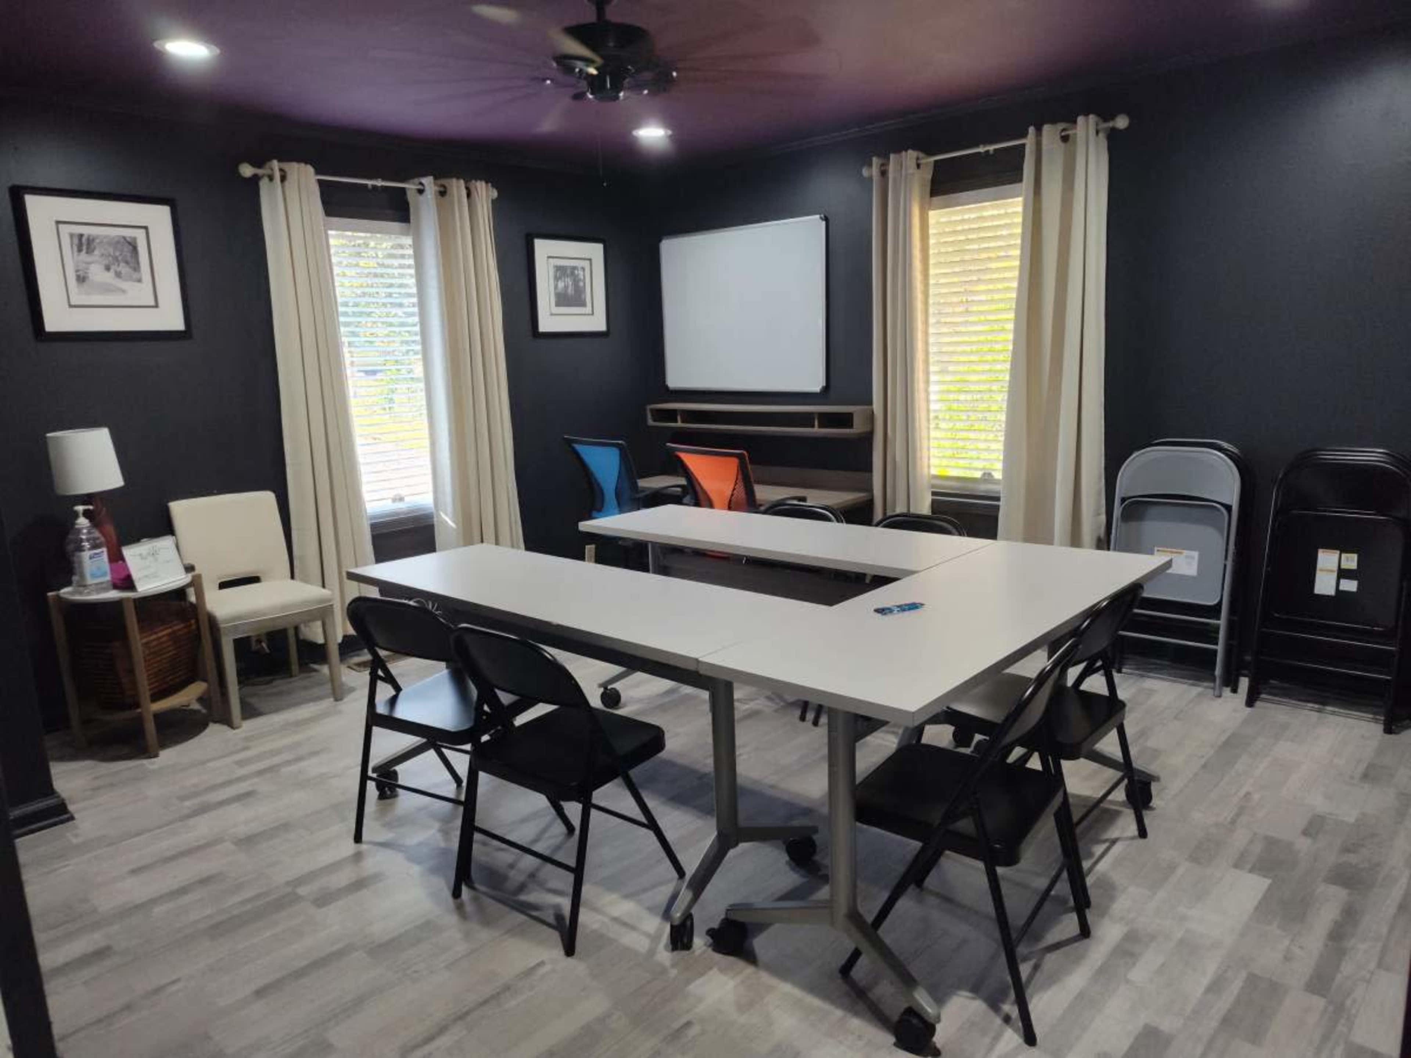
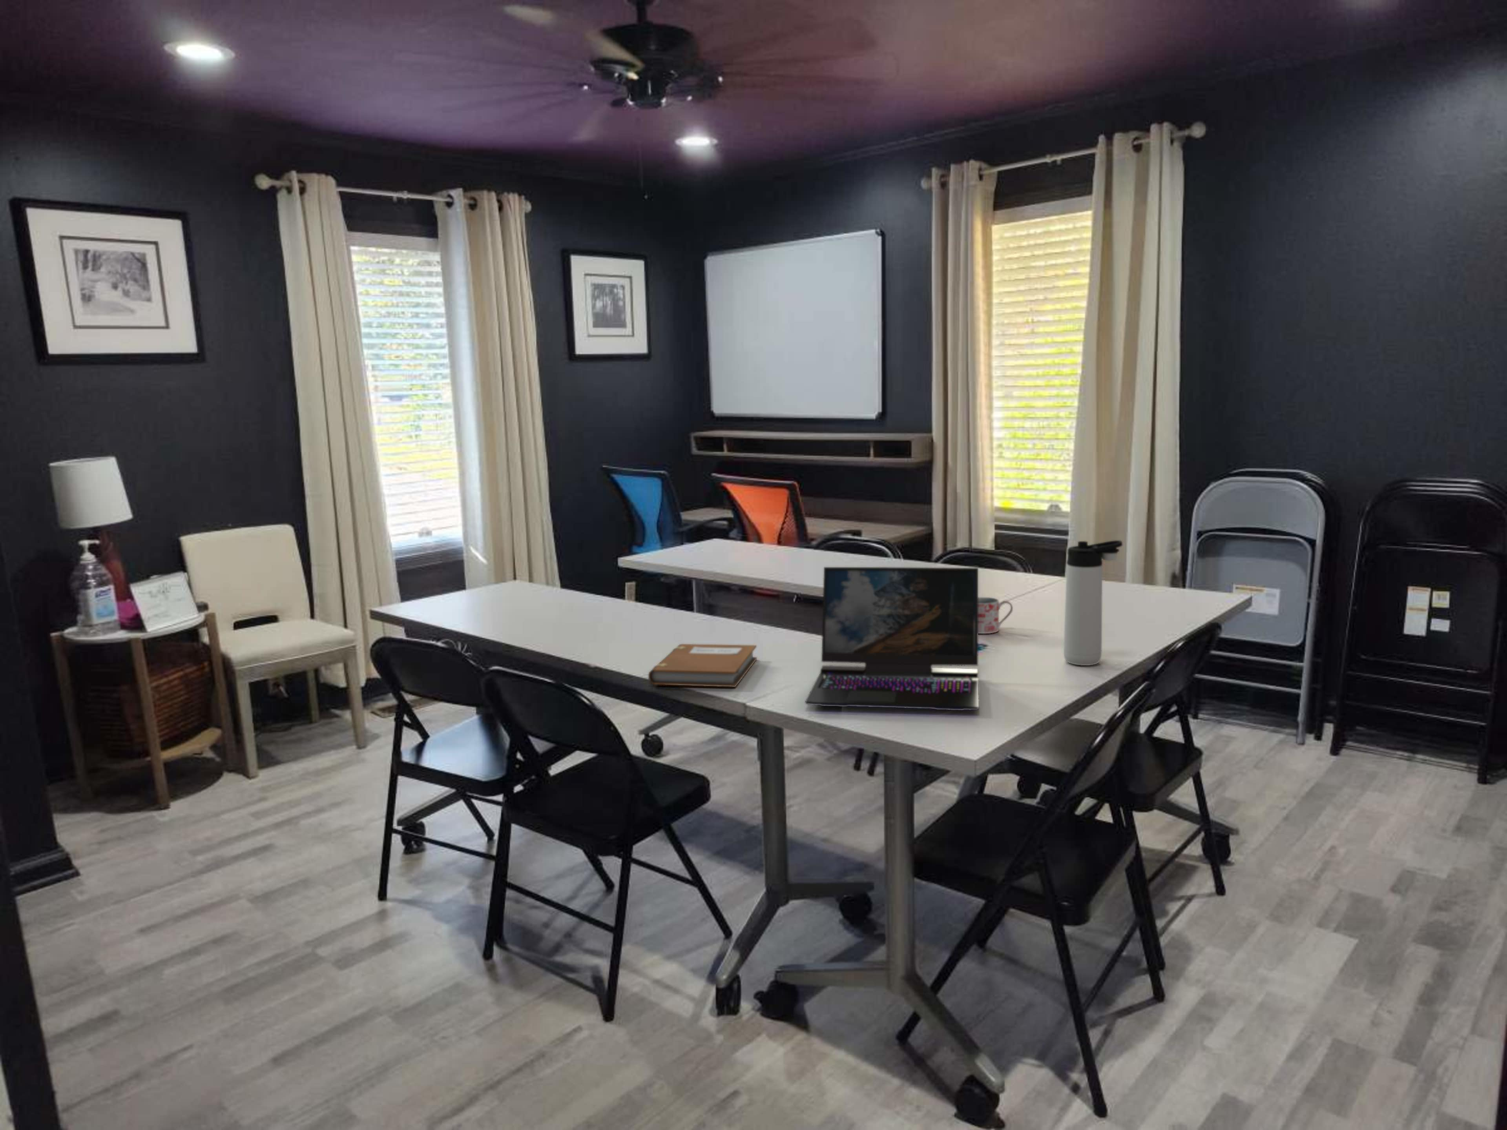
+ laptop (896, 635)
+ notebook (705, 664)
+ mug (987, 615)
+ thermos bottle (1093, 602)
